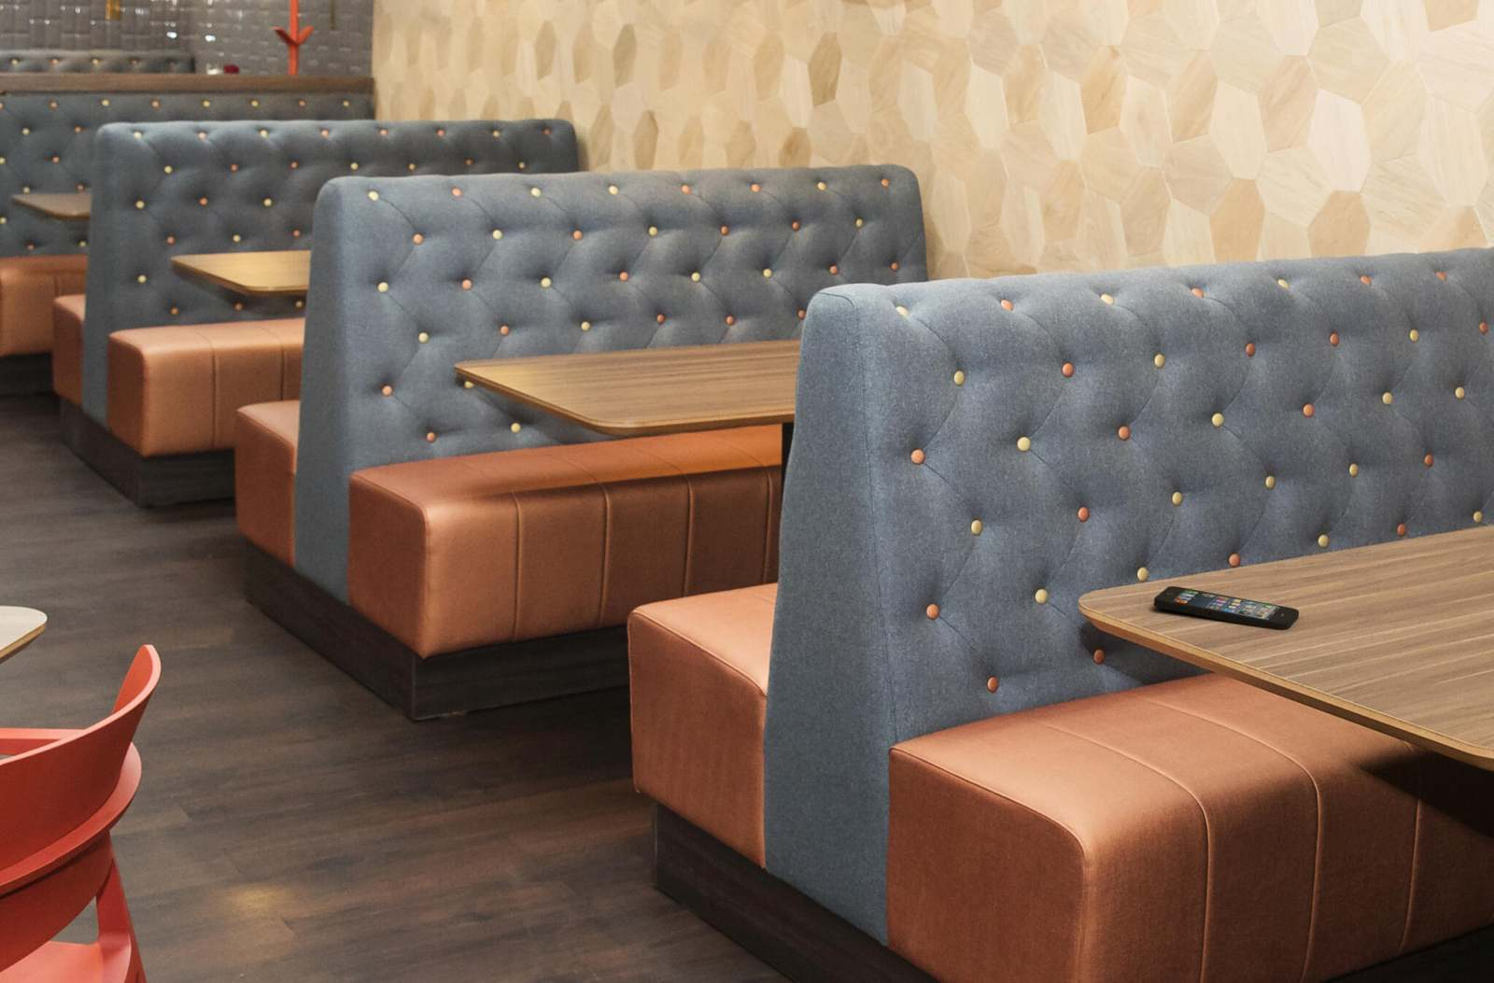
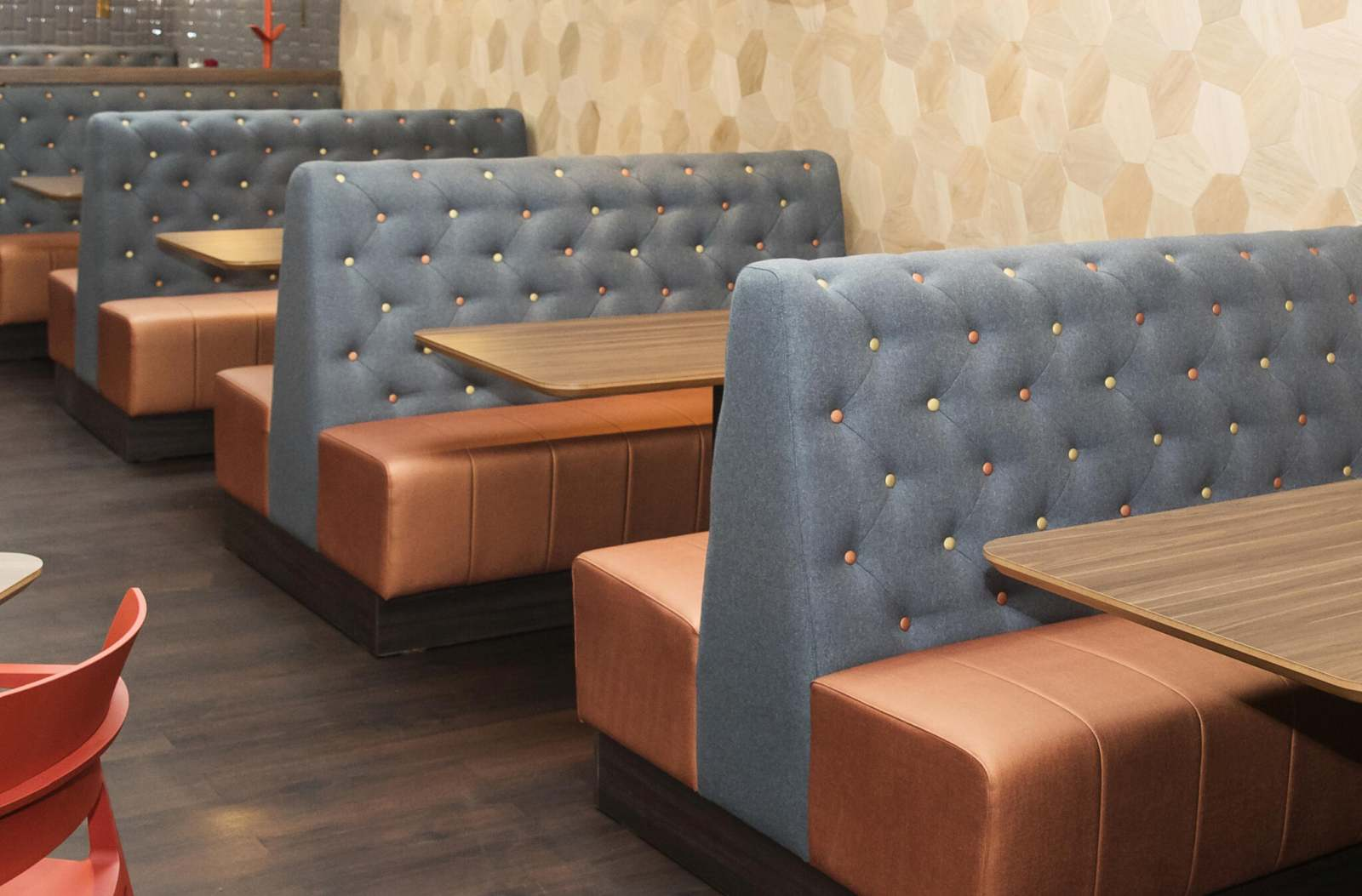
- smartphone (1226, 608)
